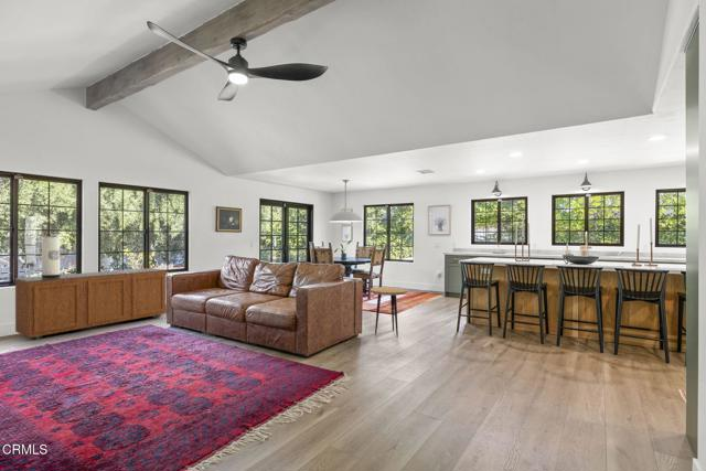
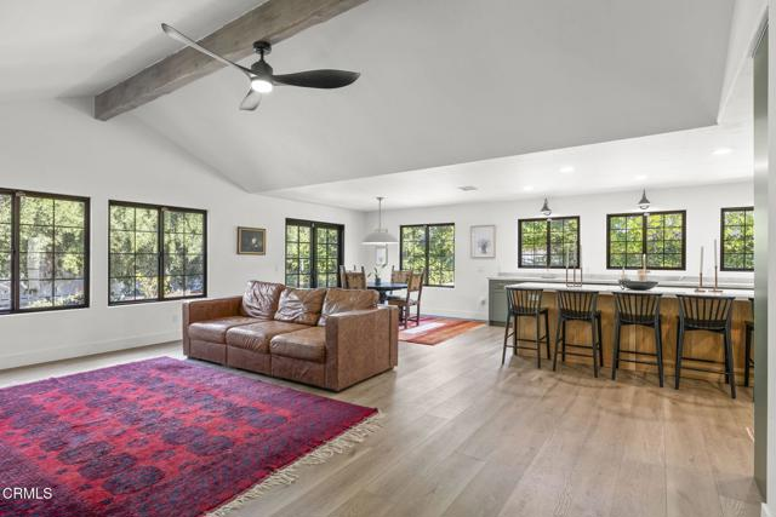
- sideboard (99, 299)
- side table (392, 311)
- table lamp (51, 256)
